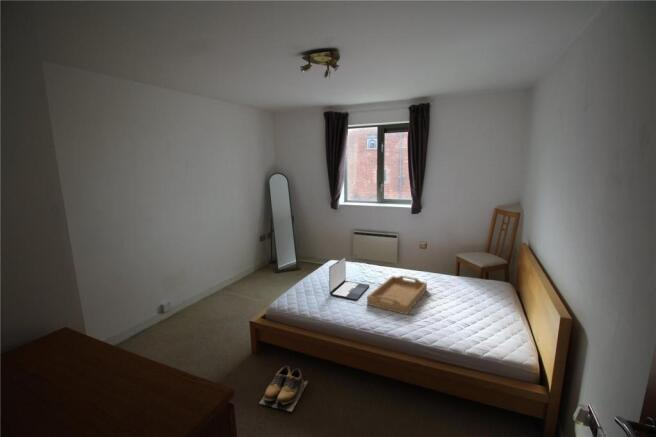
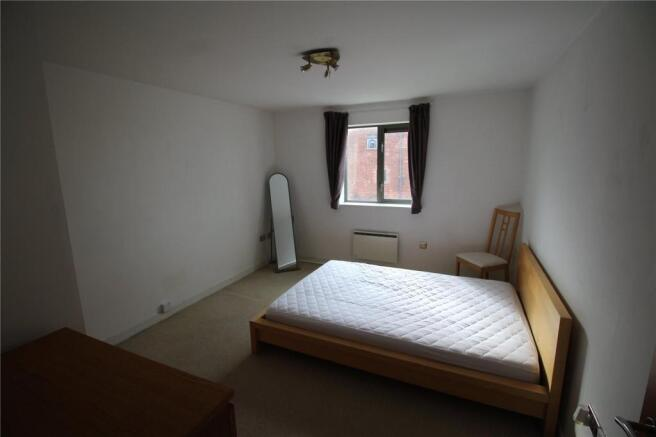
- laptop (349, 281)
- shoes (285, 384)
- serving tray (398, 291)
